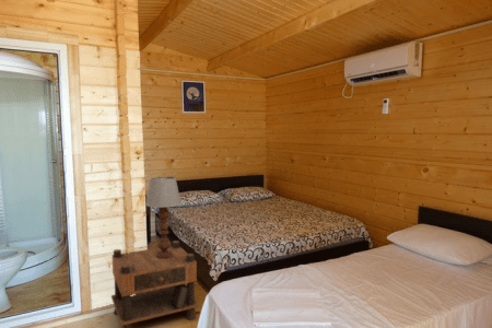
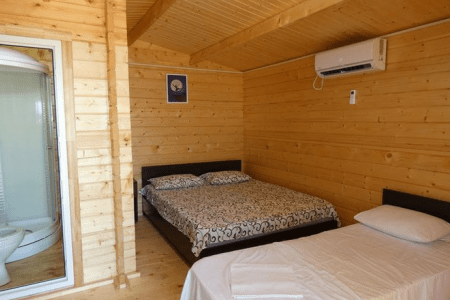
- nightstand (153, 283)
- table lamp (163, 216)
